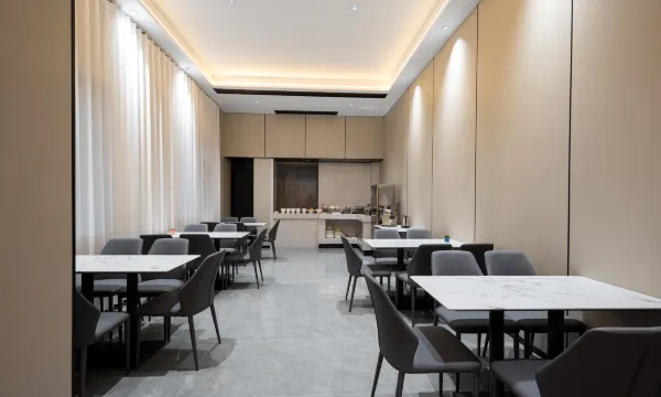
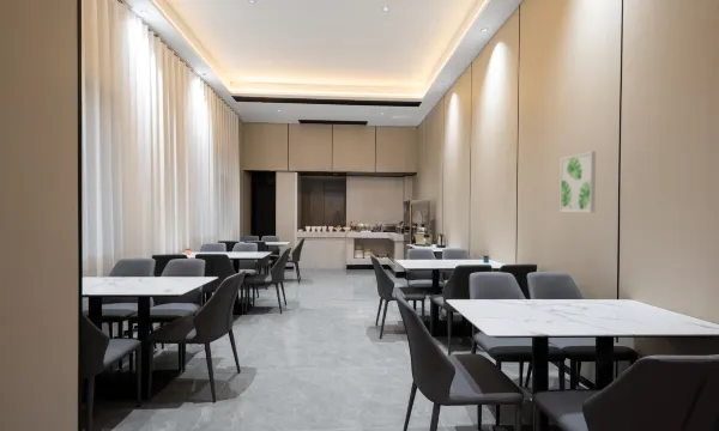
+ wall art (576, 183)
